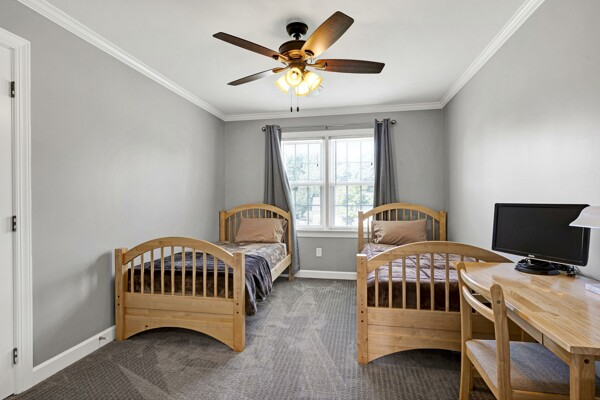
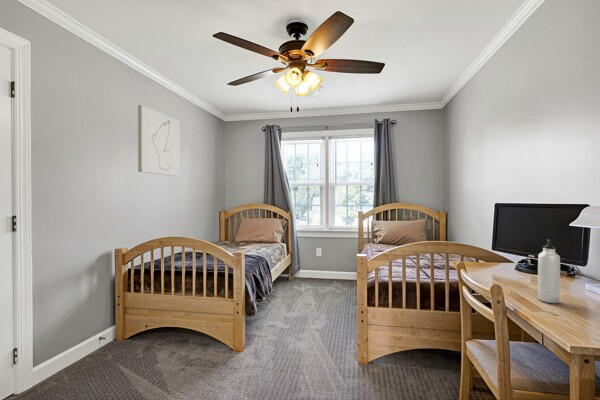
+ wall art (161, 144)
+ water bottle (548, 270)
